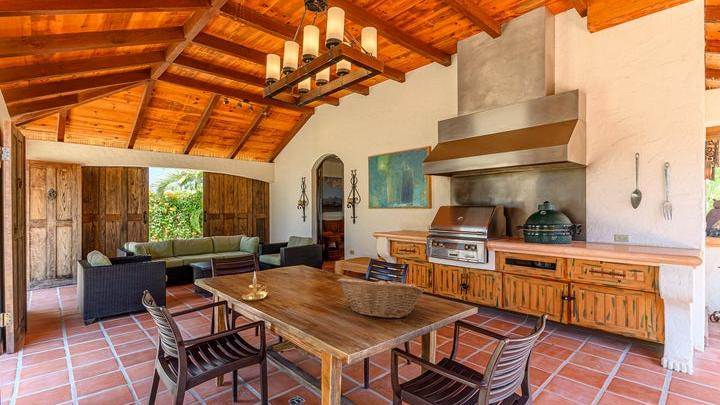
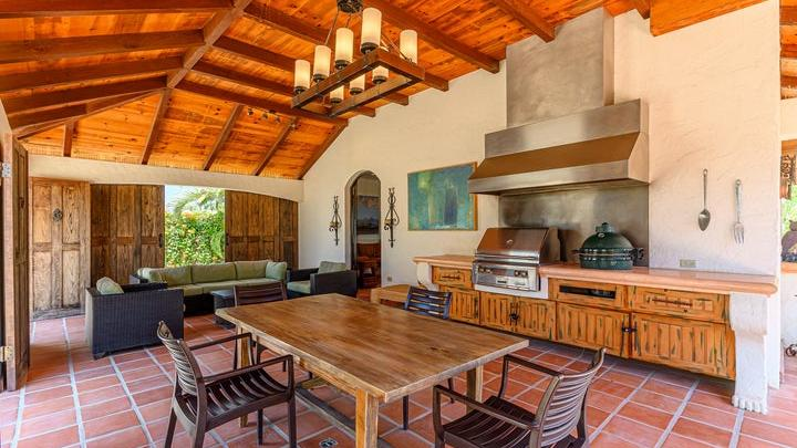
- candle holder (256, 283)
- fruit basket (379, 292)
